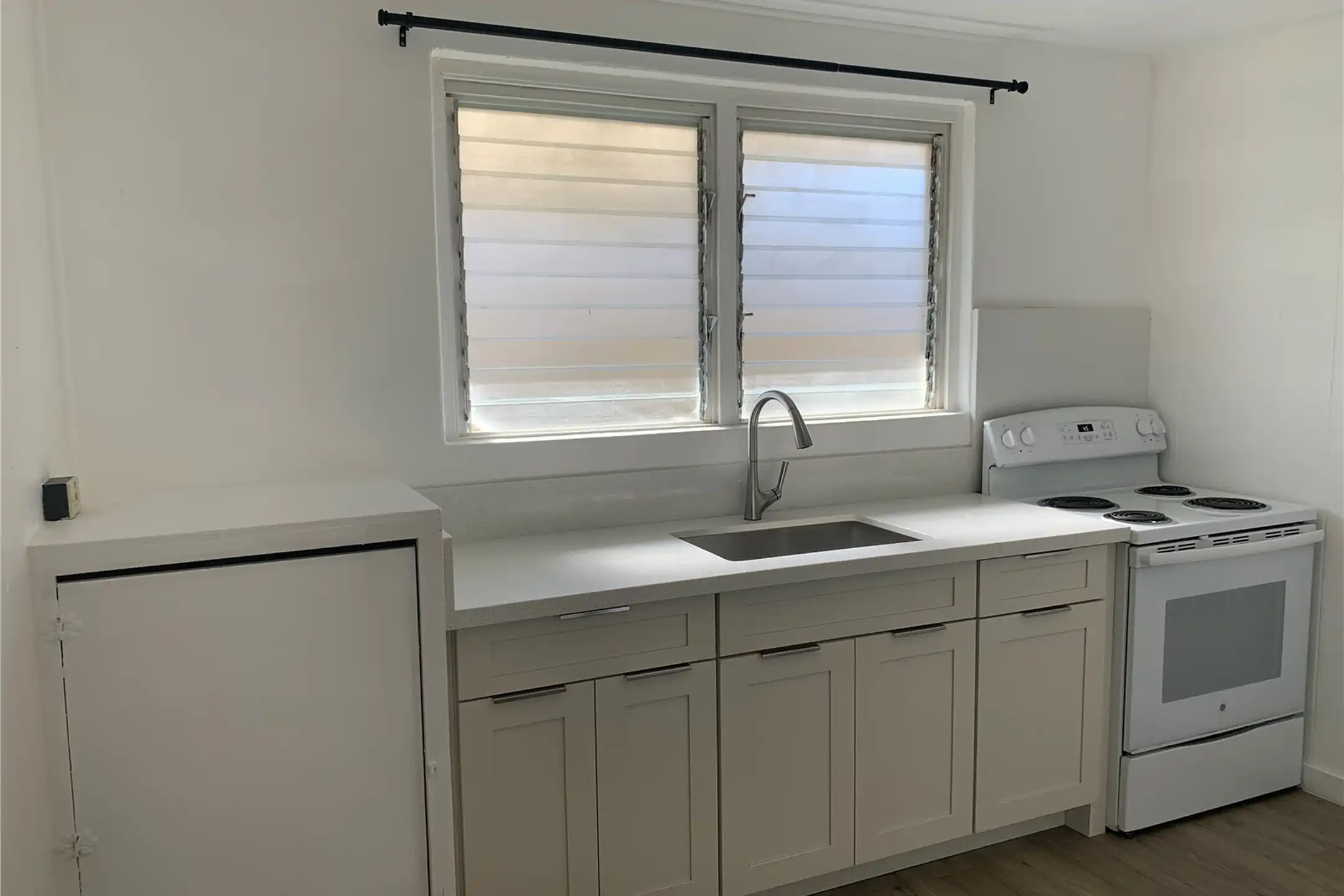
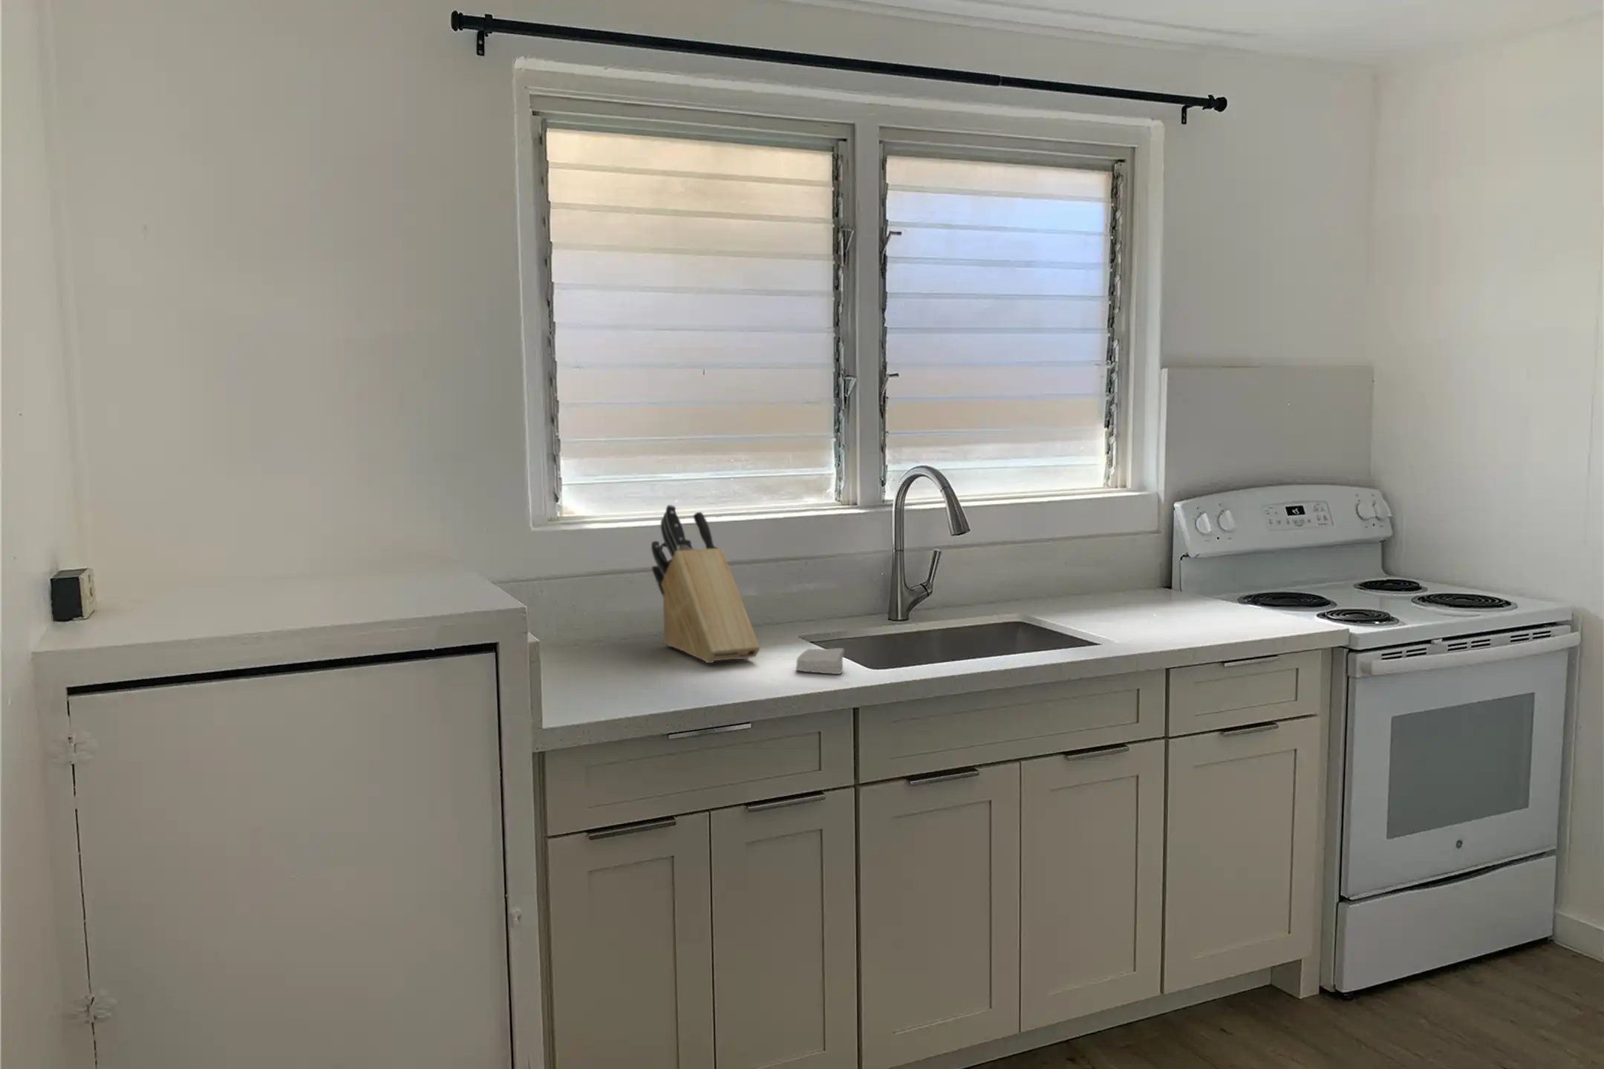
+ knife block (701, 579)
+ soap bar (820, 660)
